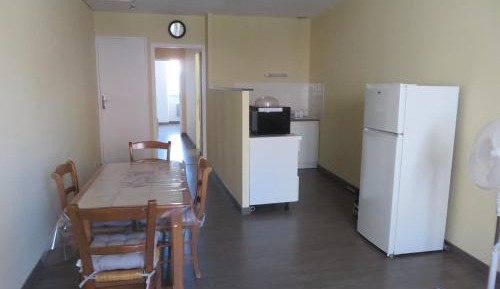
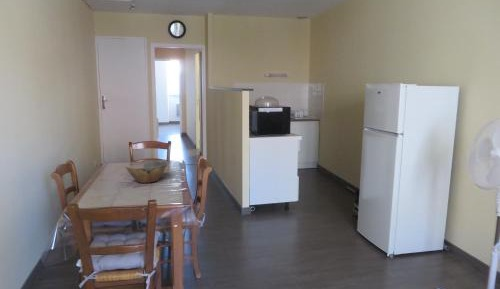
+ bowl (149, 172)
